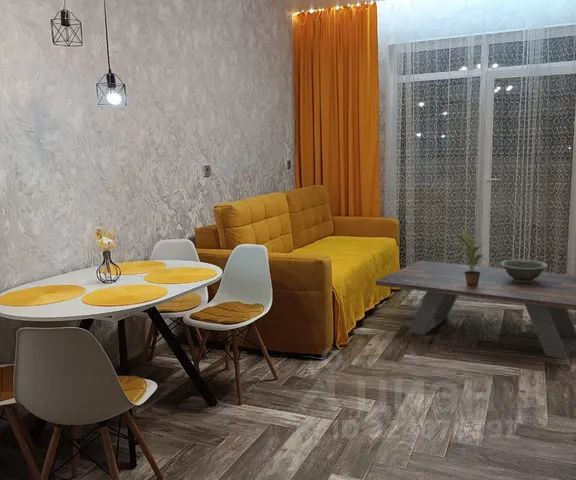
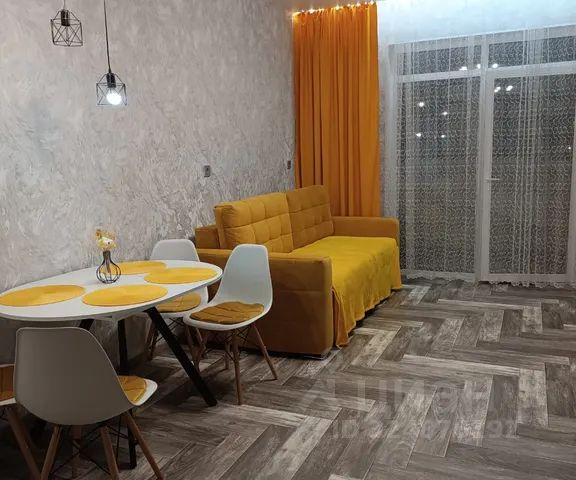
- coffee table (492, 299)
- decorative bowl (523, 271)
- potted plant (470, 258)
